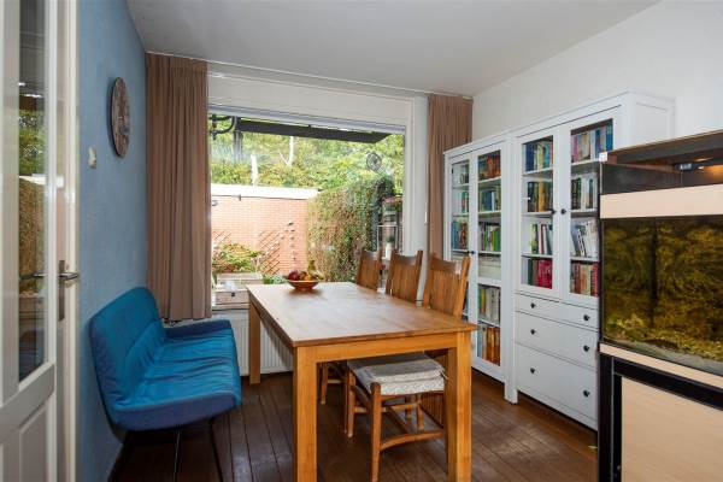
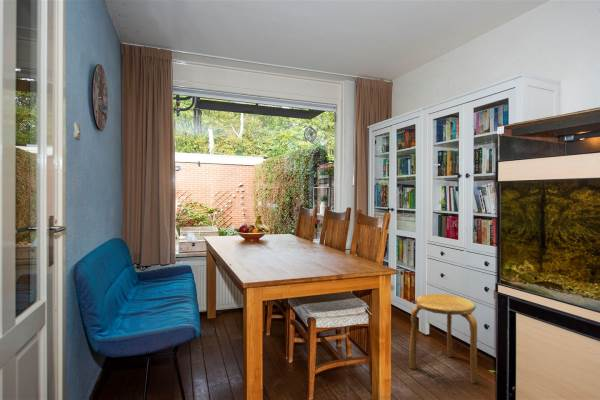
+ stool (447, 335)
